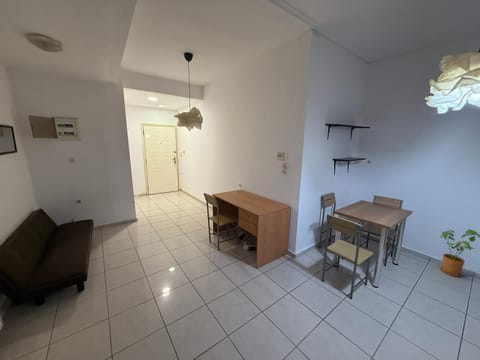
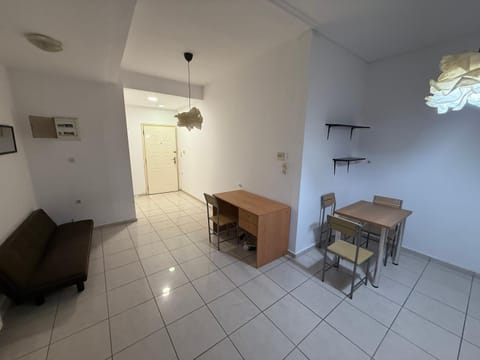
- house plant (457, 252)
